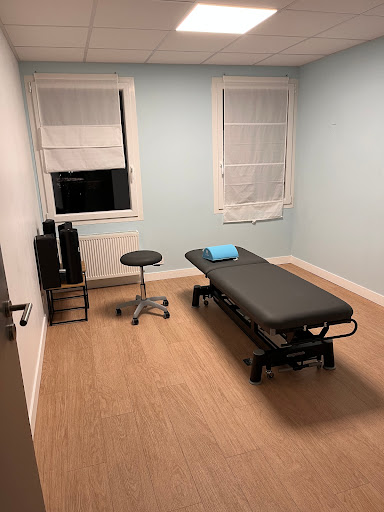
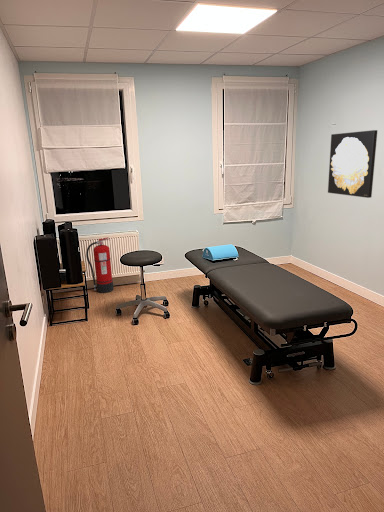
+ wall art (350, 164)
+ fire extinguisher (100, 265)
